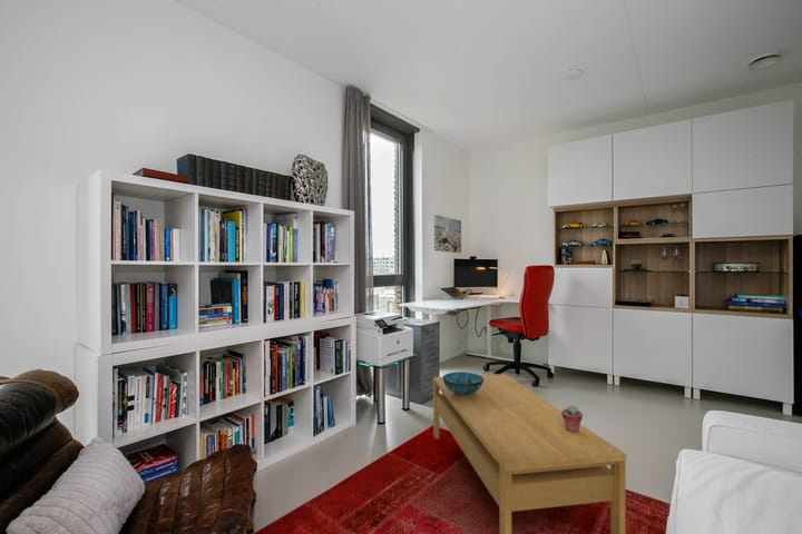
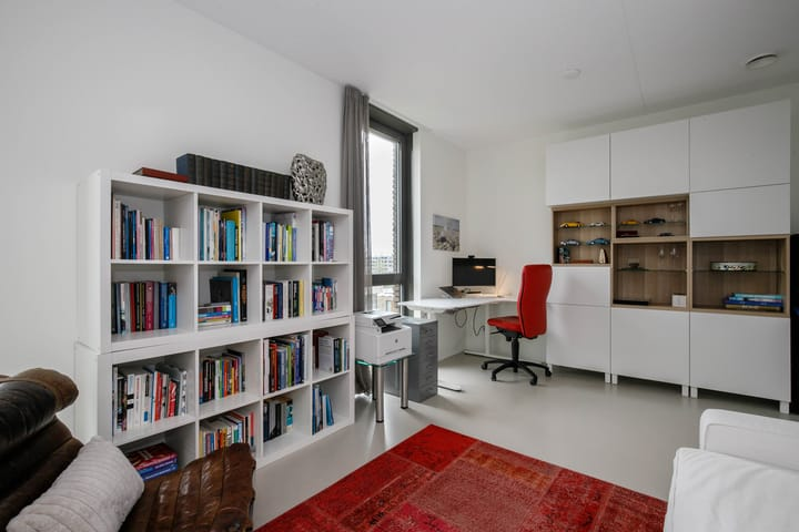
- potted succulent (571, 416)
- decorative bowl (462, 385)
- coffee table (505, 442)
